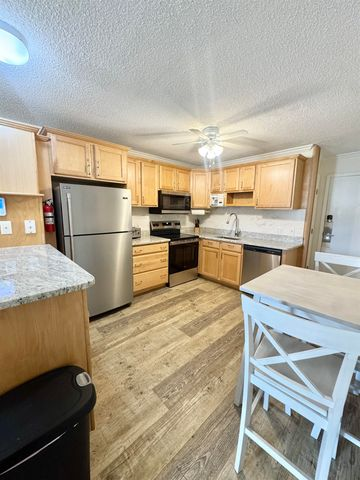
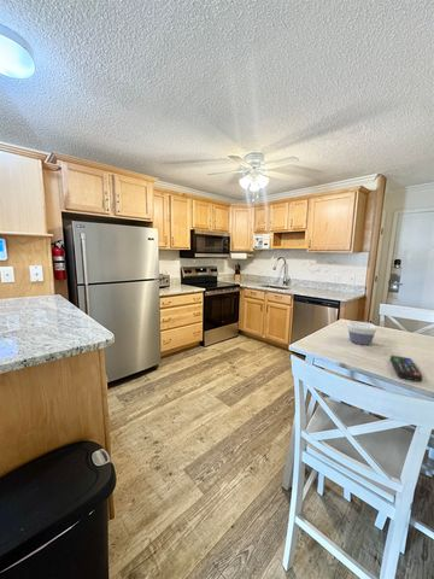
+ bowl (360, 333)
+ remote control (404, 367)
